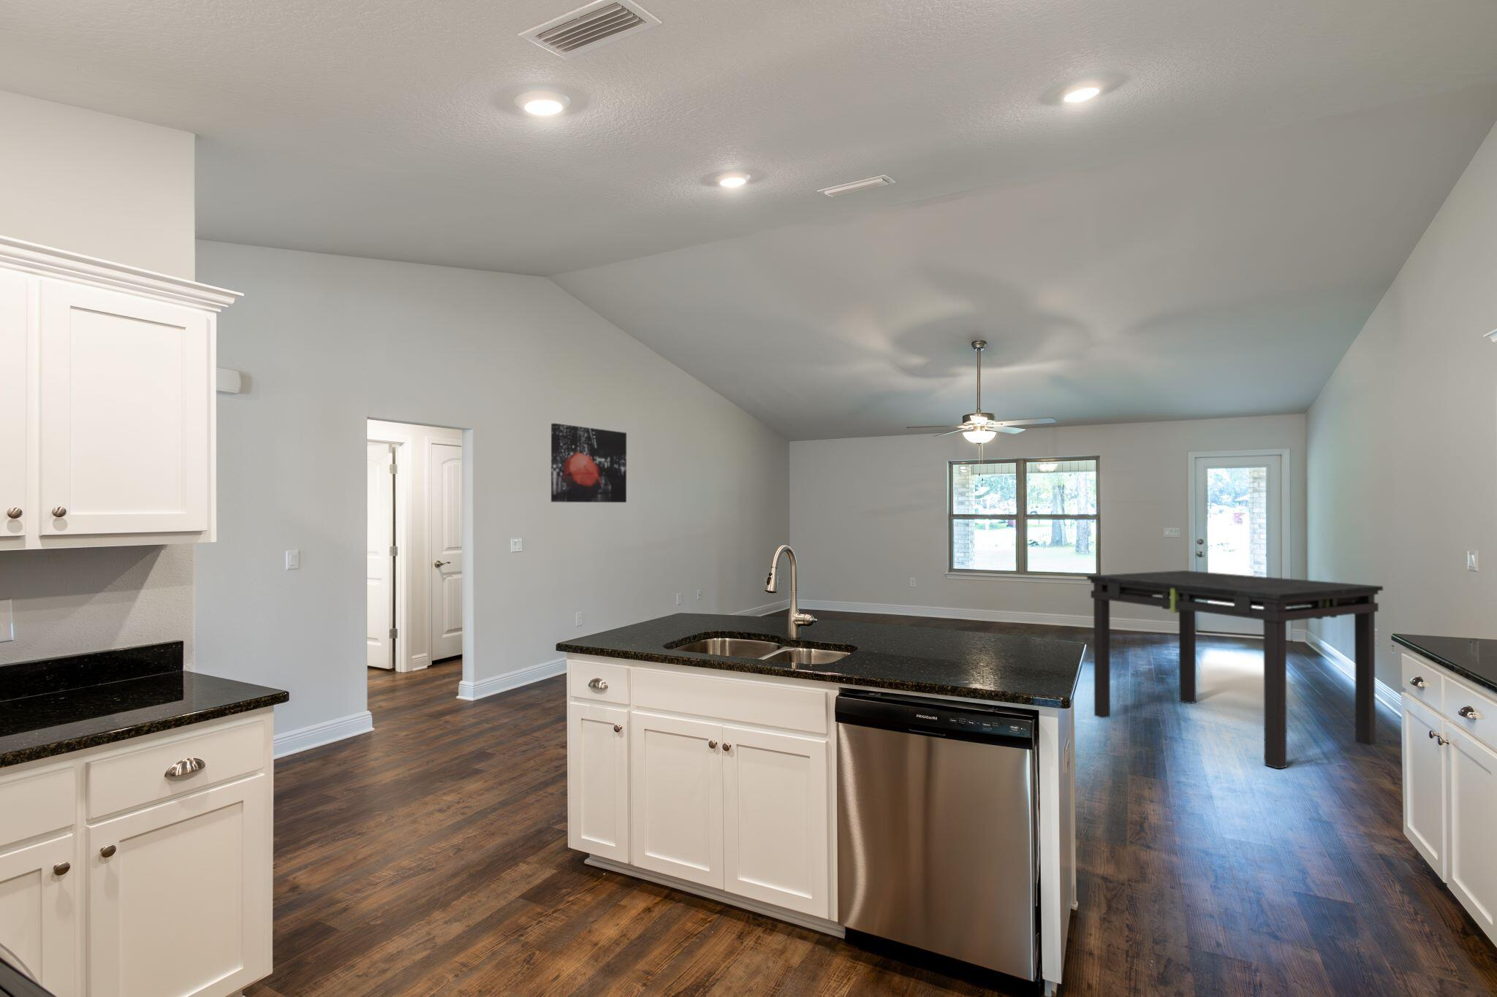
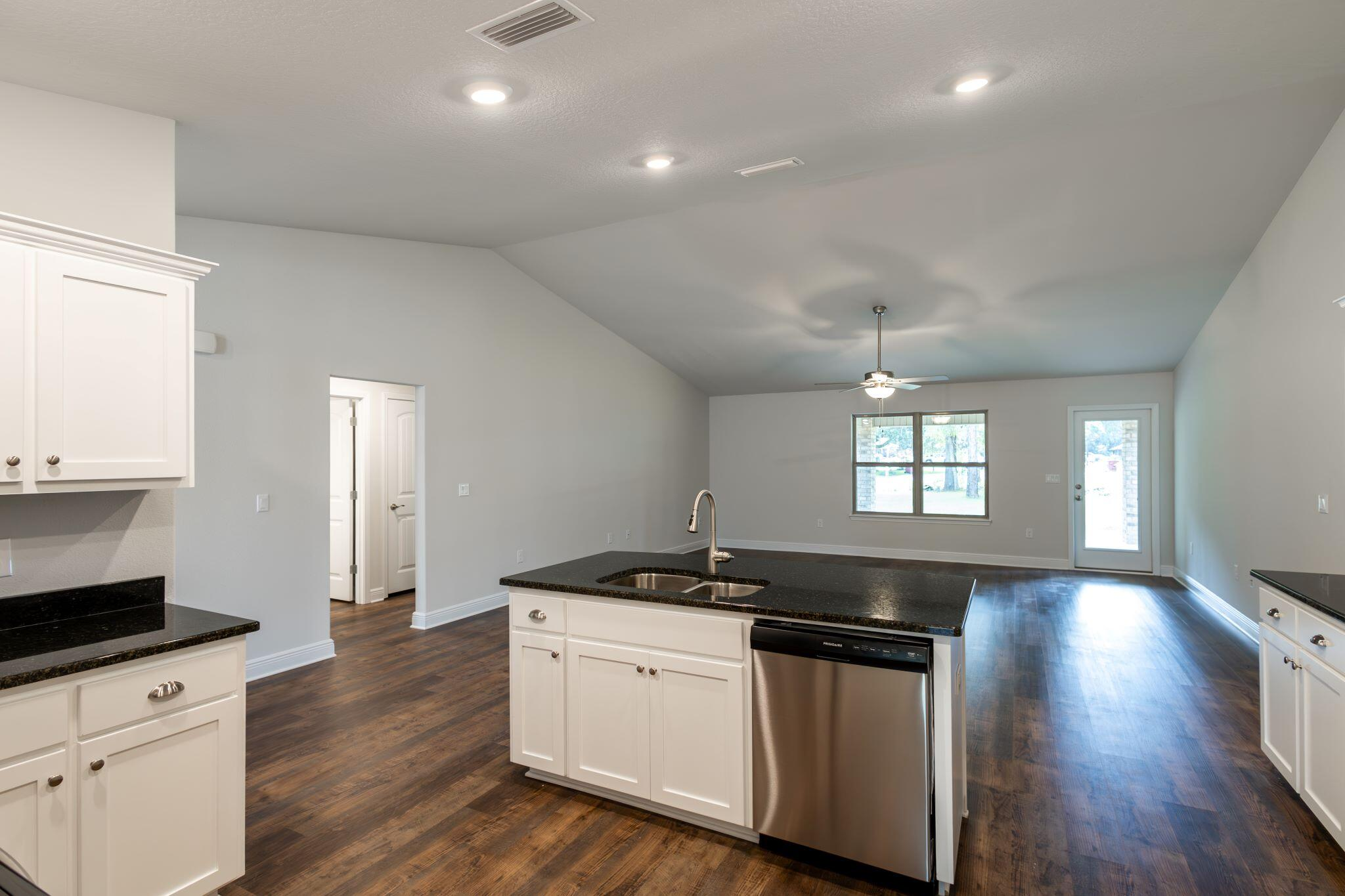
- dining table (1195, 654)
- wall art (591, 465)
